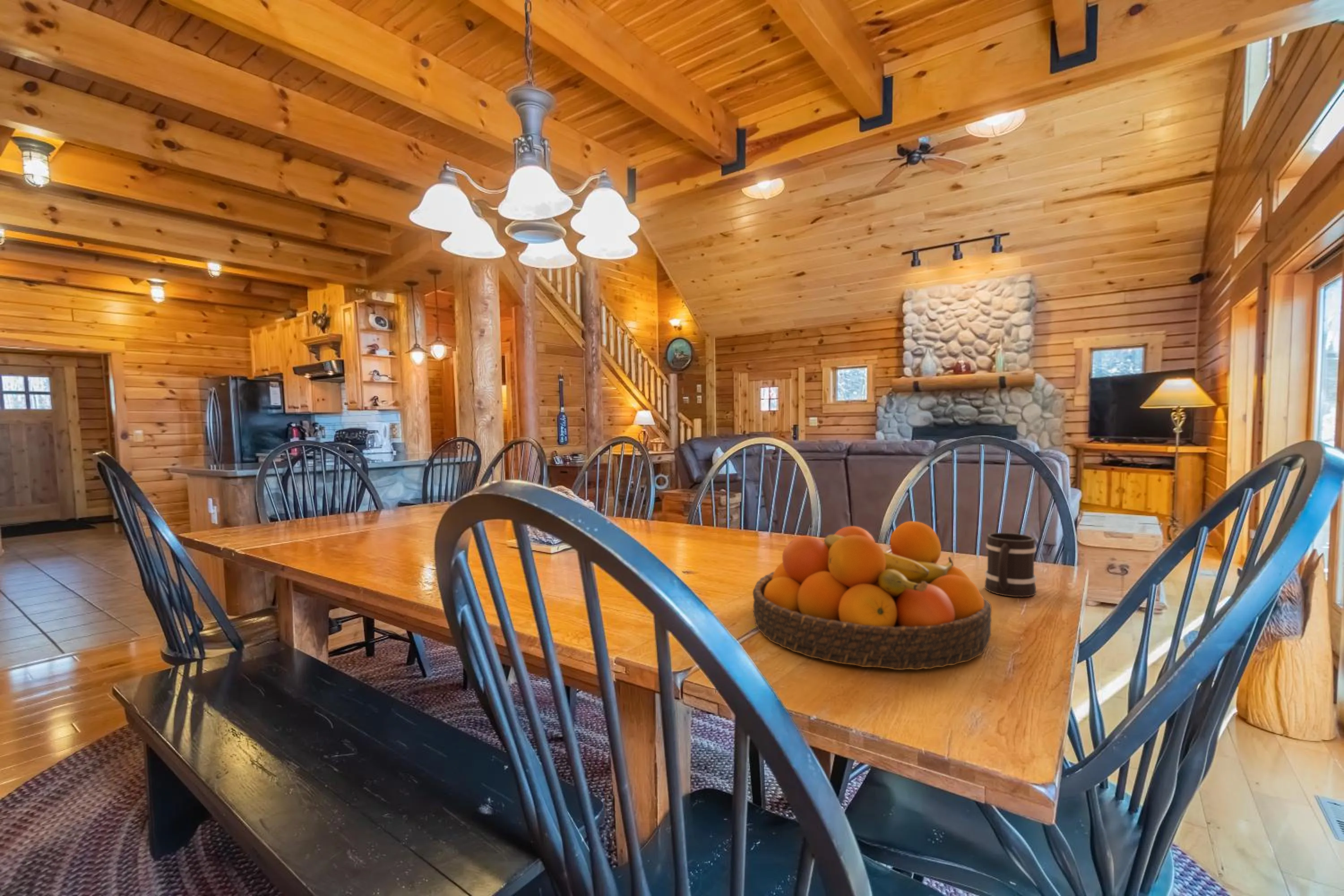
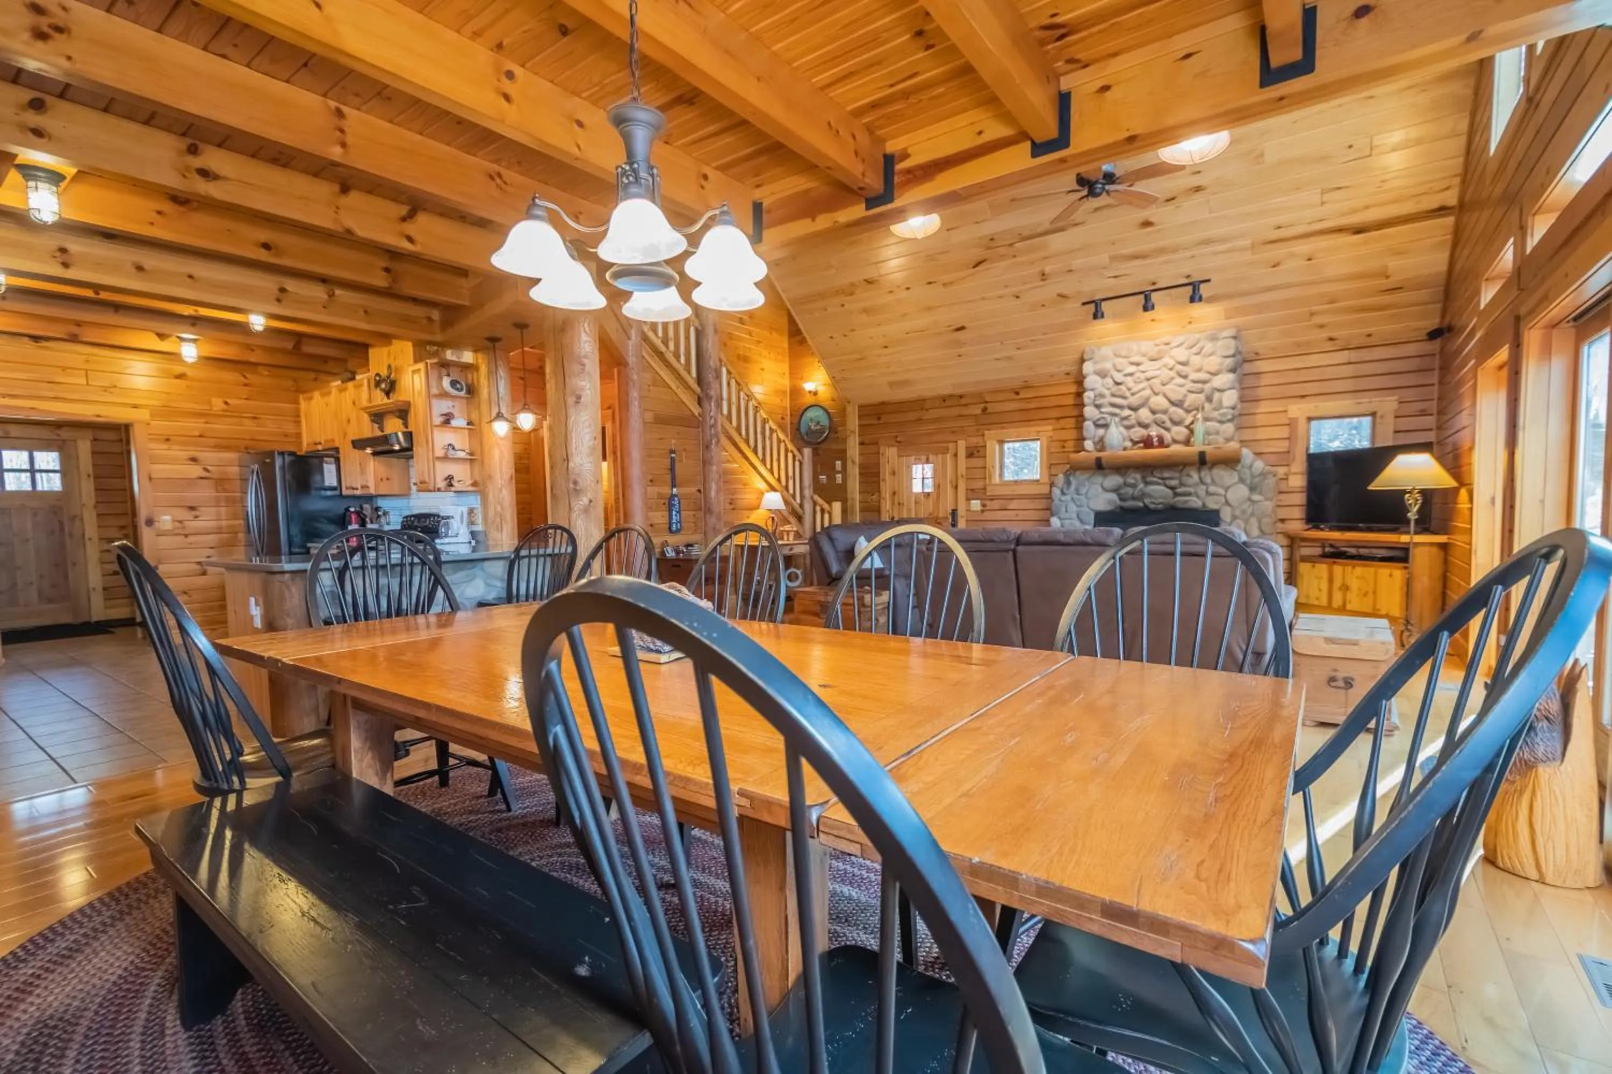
- mug (1008, 565)
- fruit bowl (865, 576)
